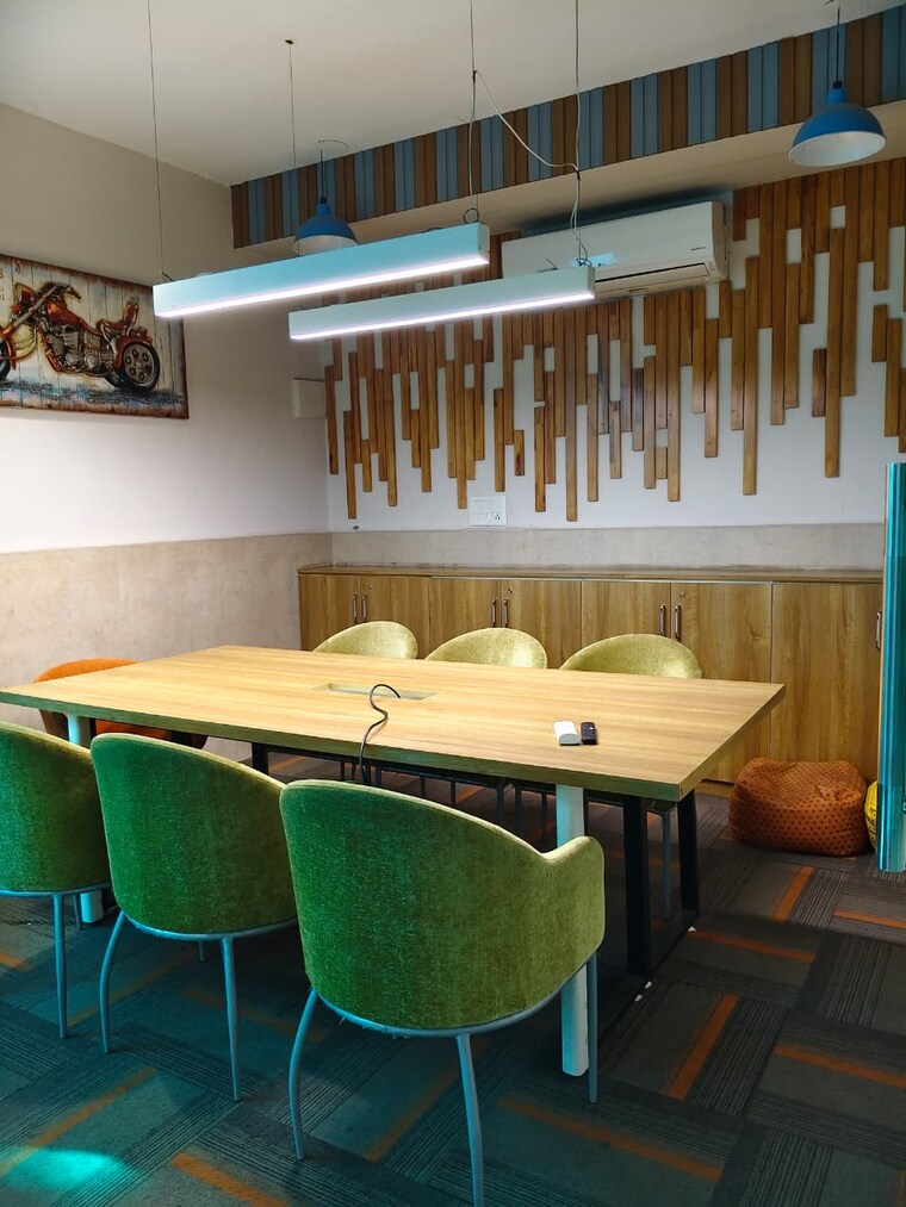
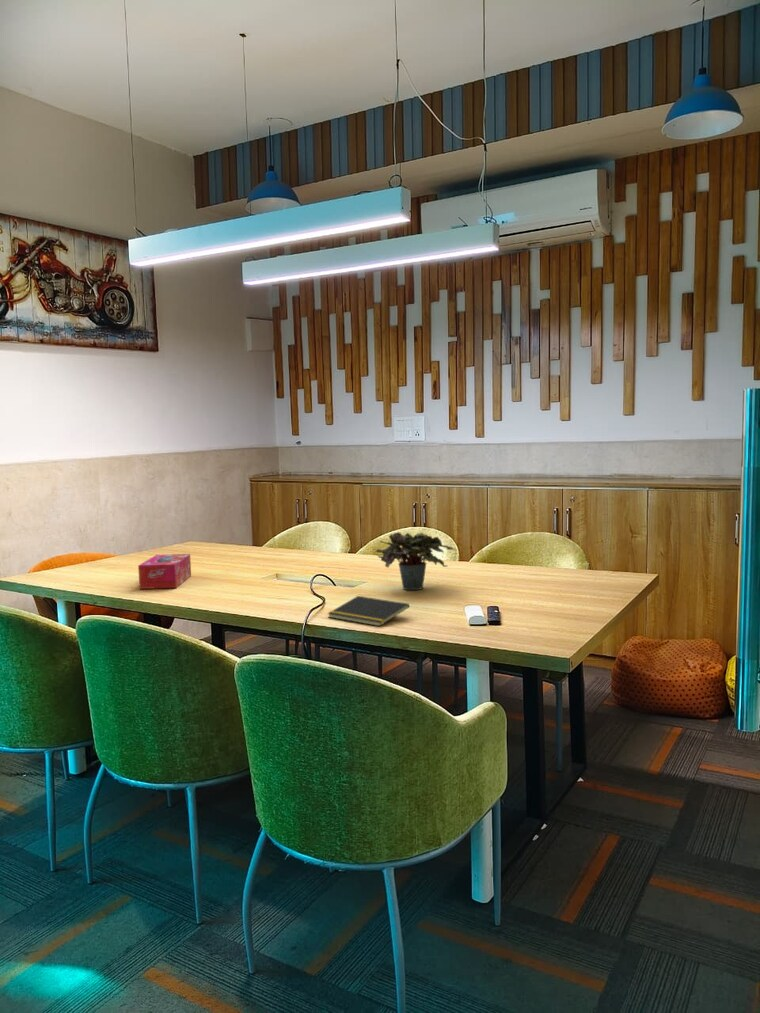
+ tissue box (165, 570)
+ potted plant (413, 560)
+ notepad (368, 610)
